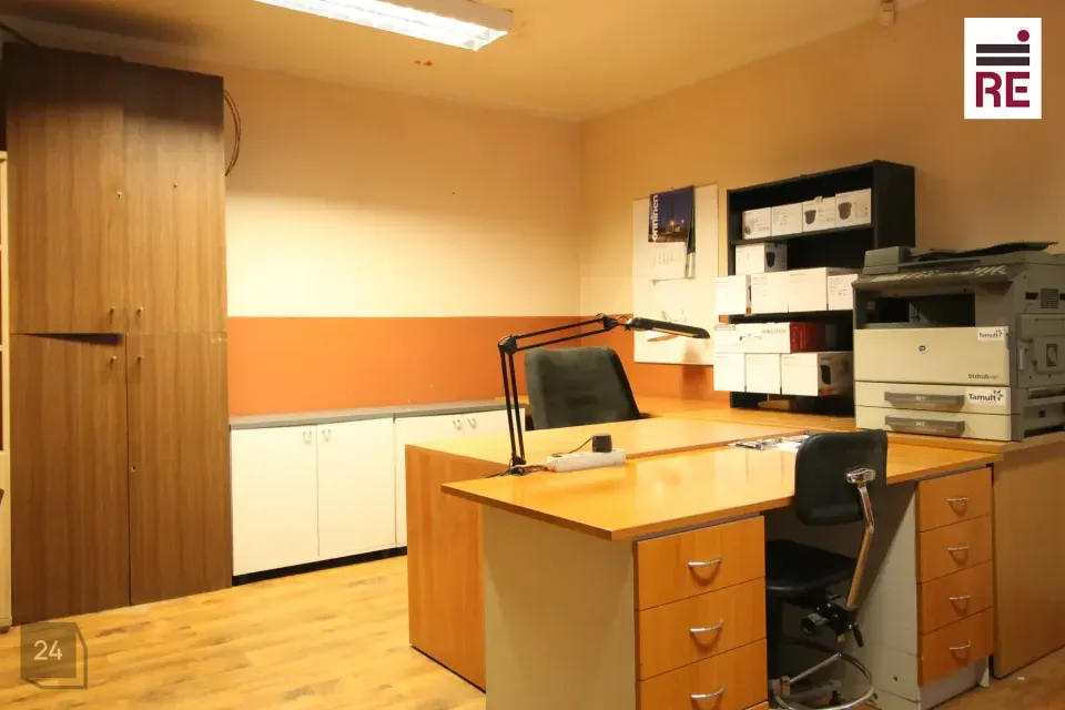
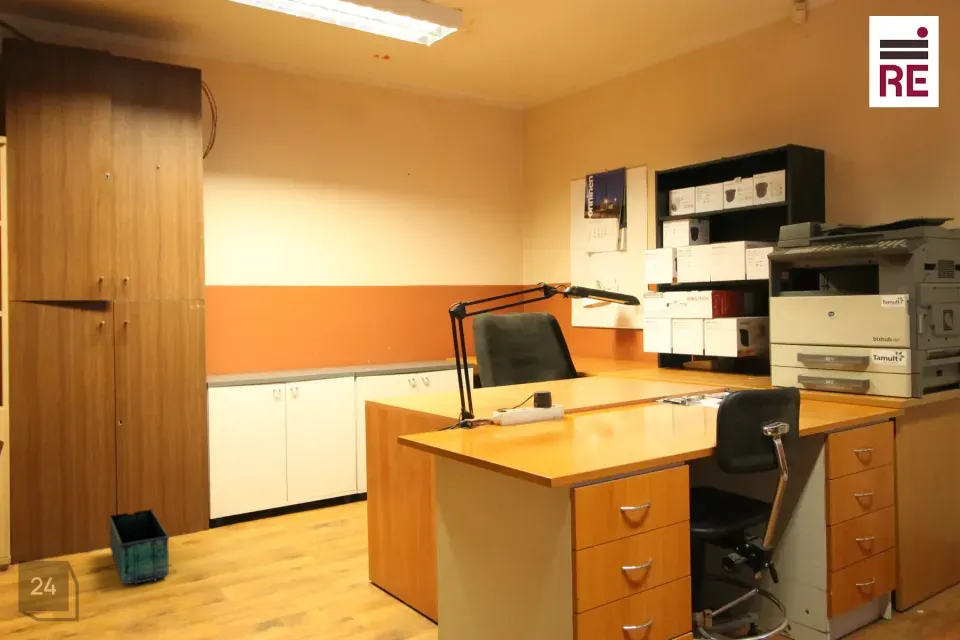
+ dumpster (138, 546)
